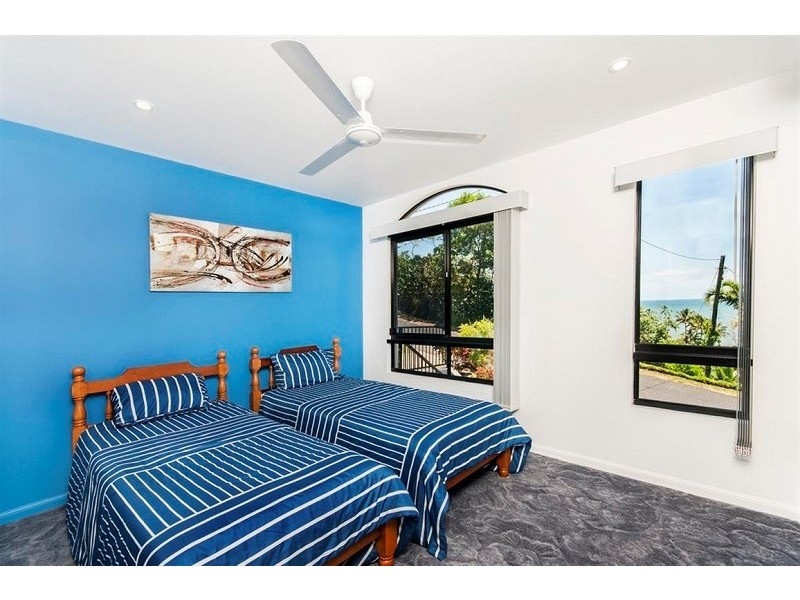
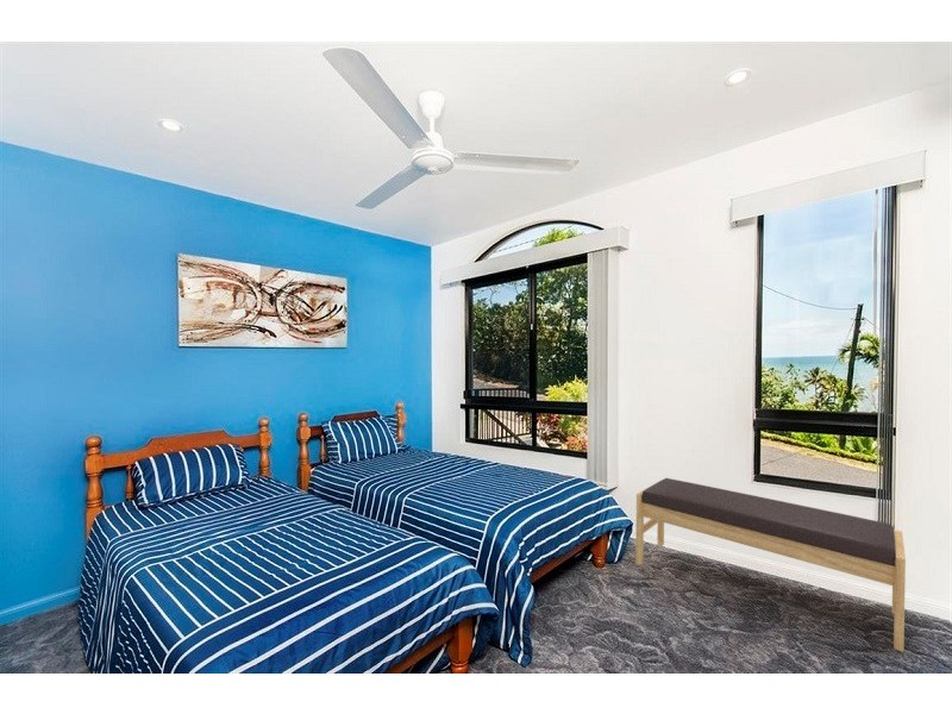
+ bench (753, 546)
